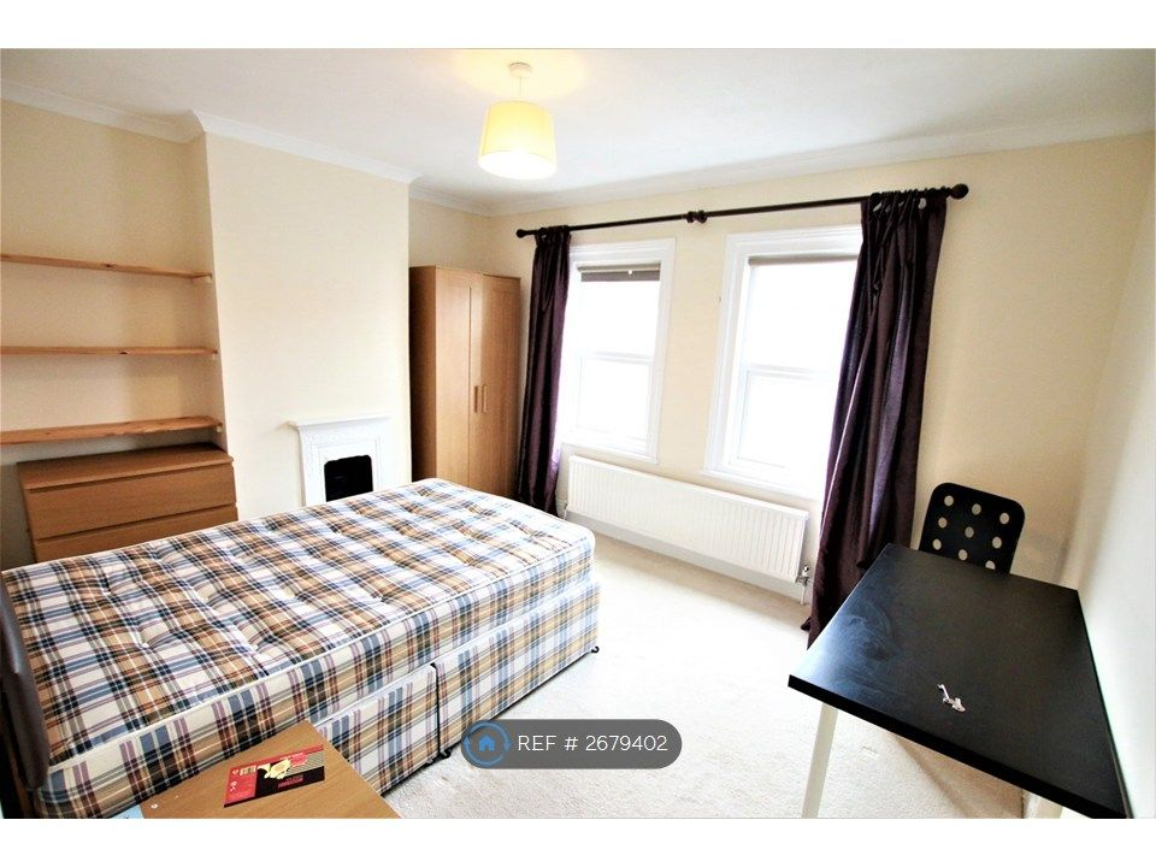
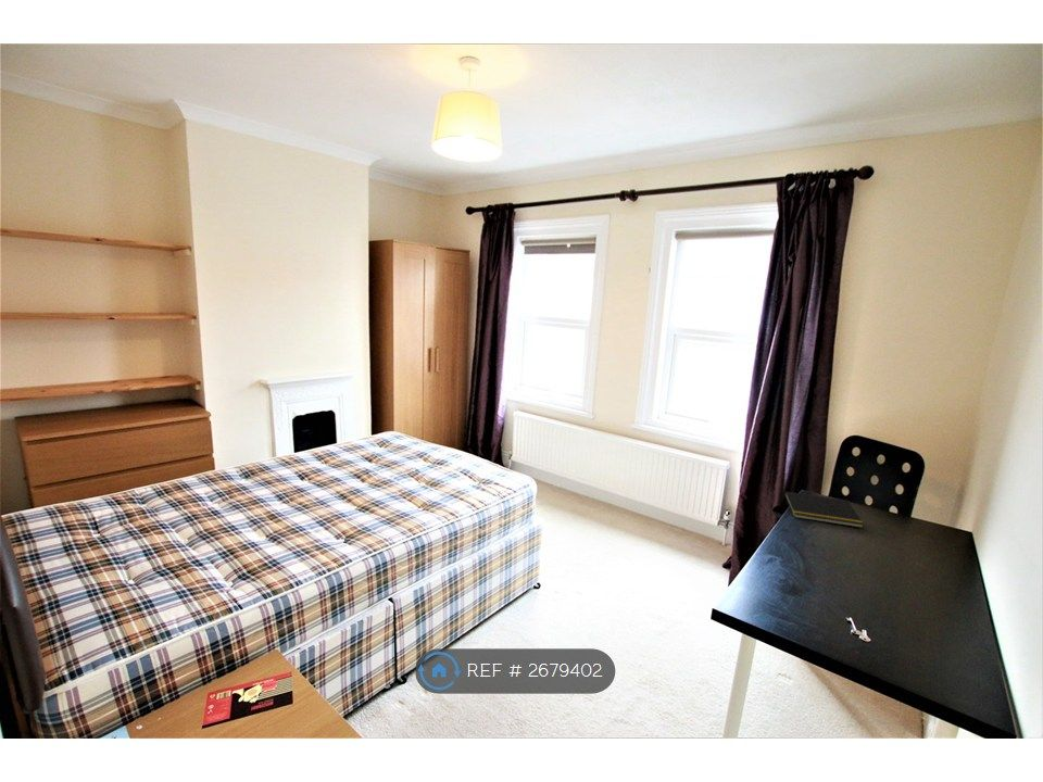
+ notepad (821, 508)
